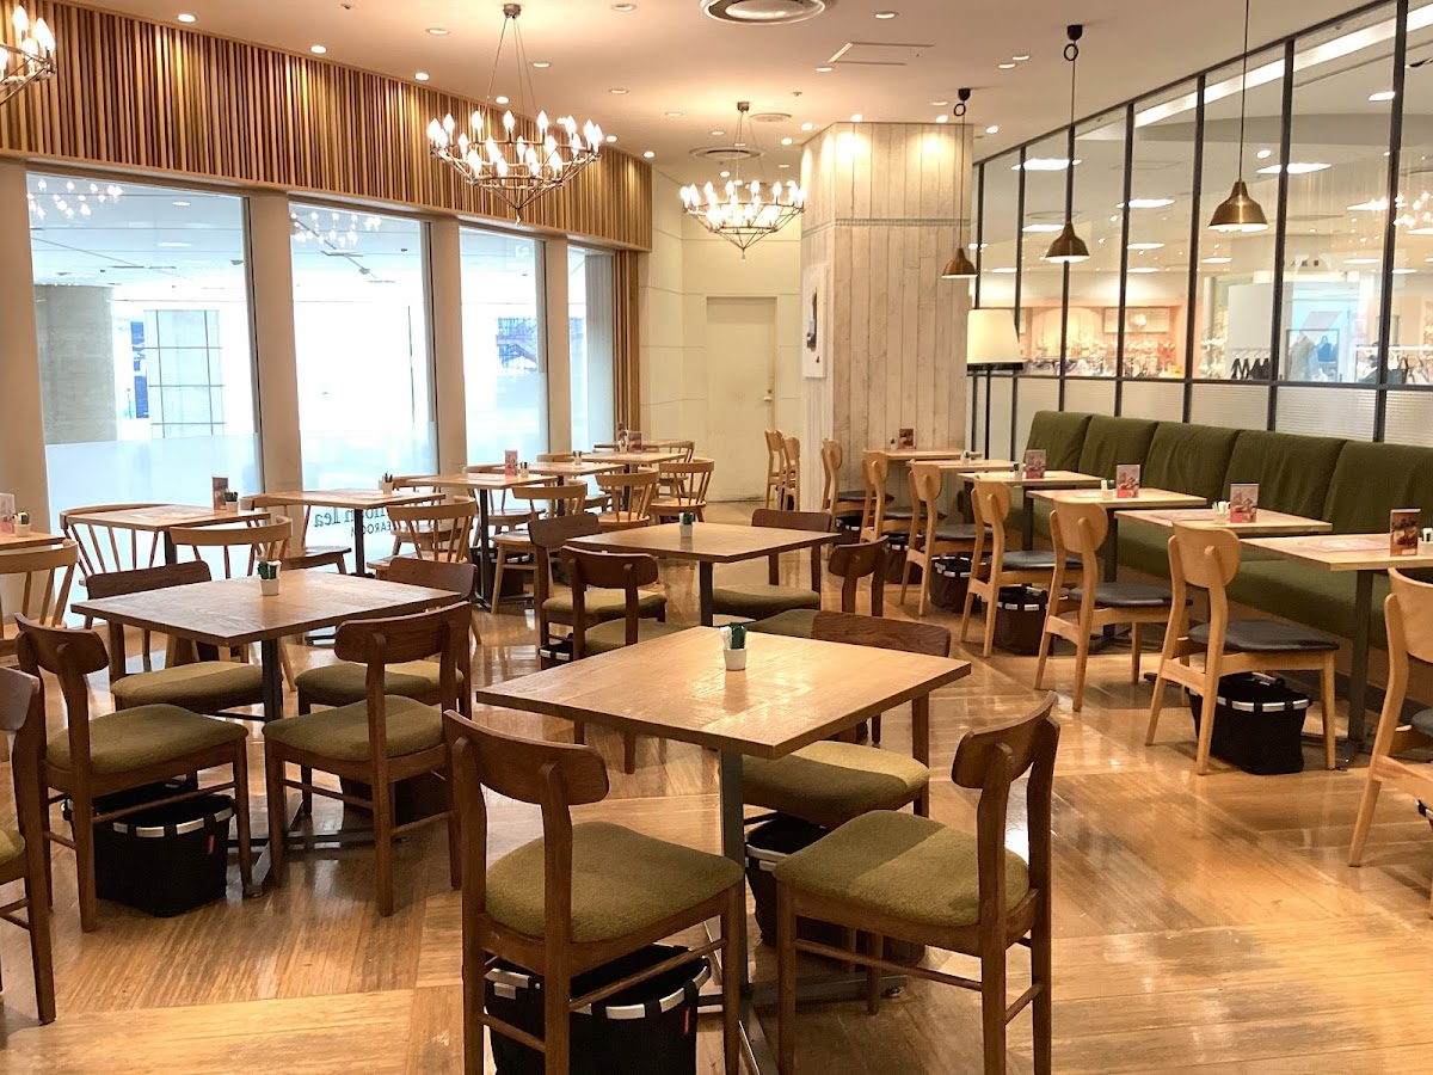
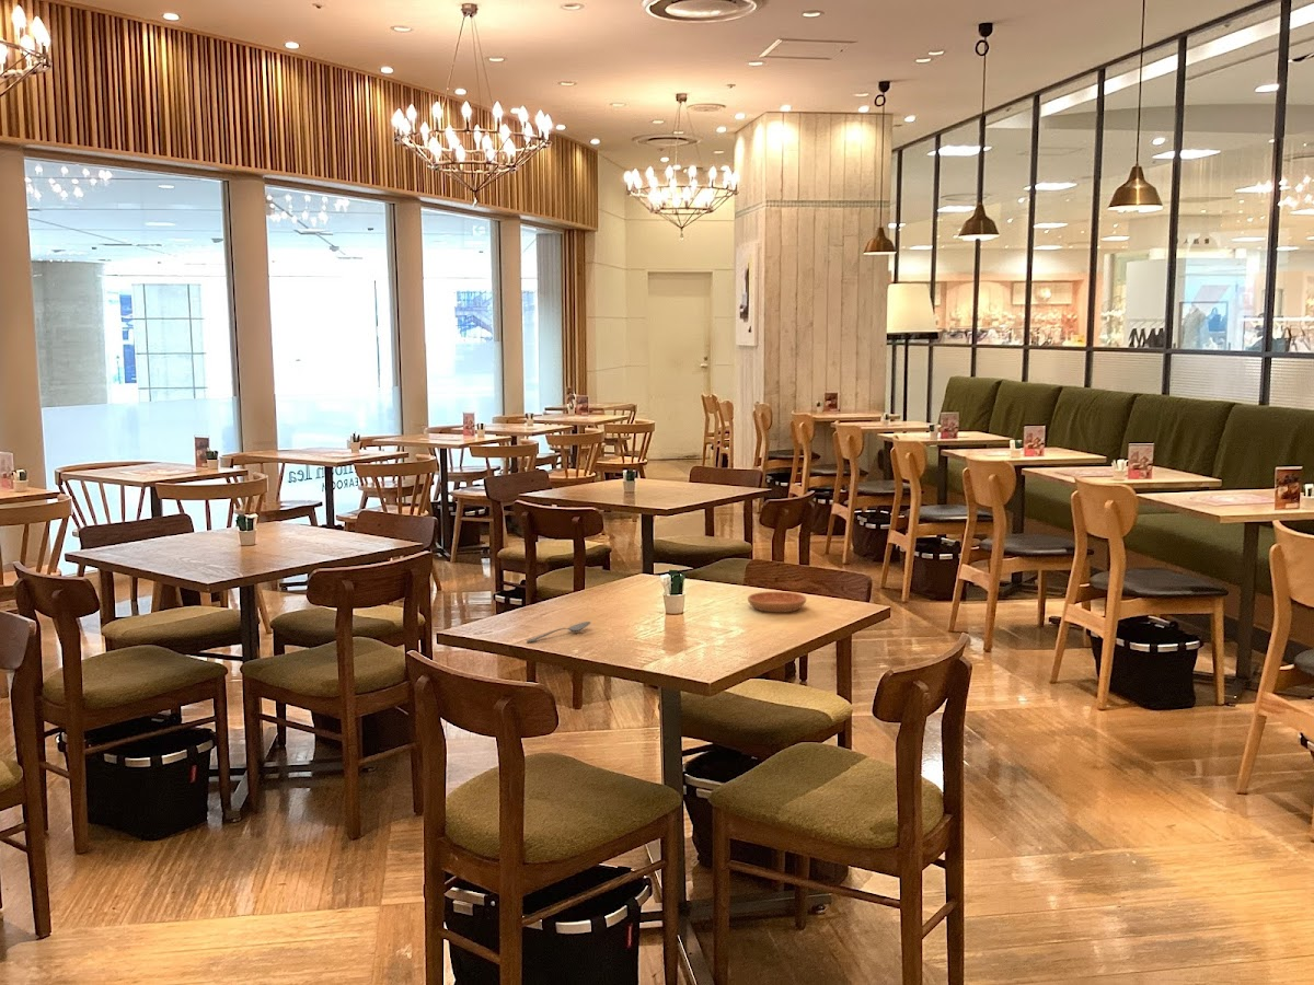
+ spoon (558, 629)
+ saucer (776, 602)
